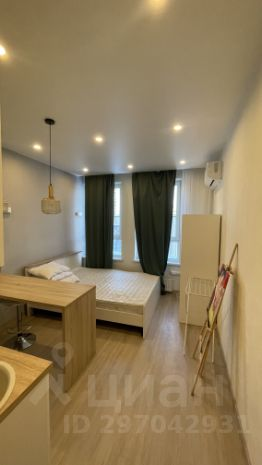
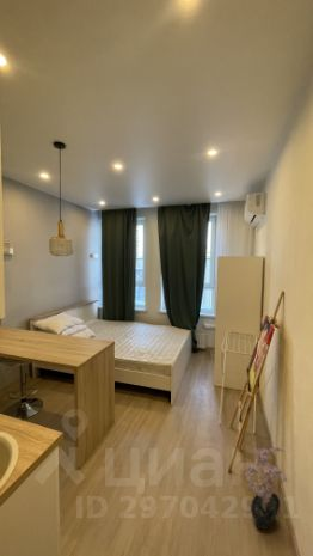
+ potted plant (265, 476)
